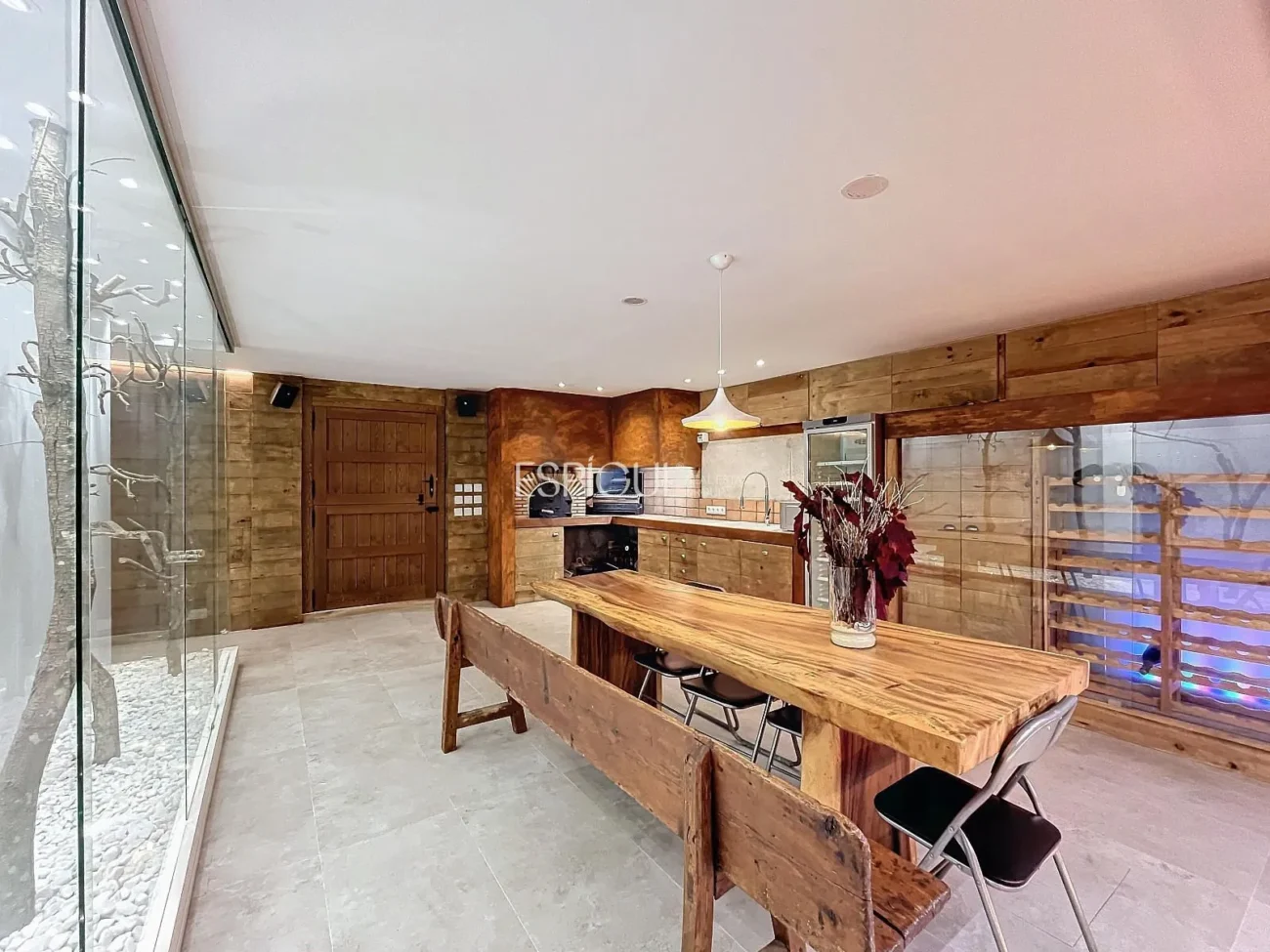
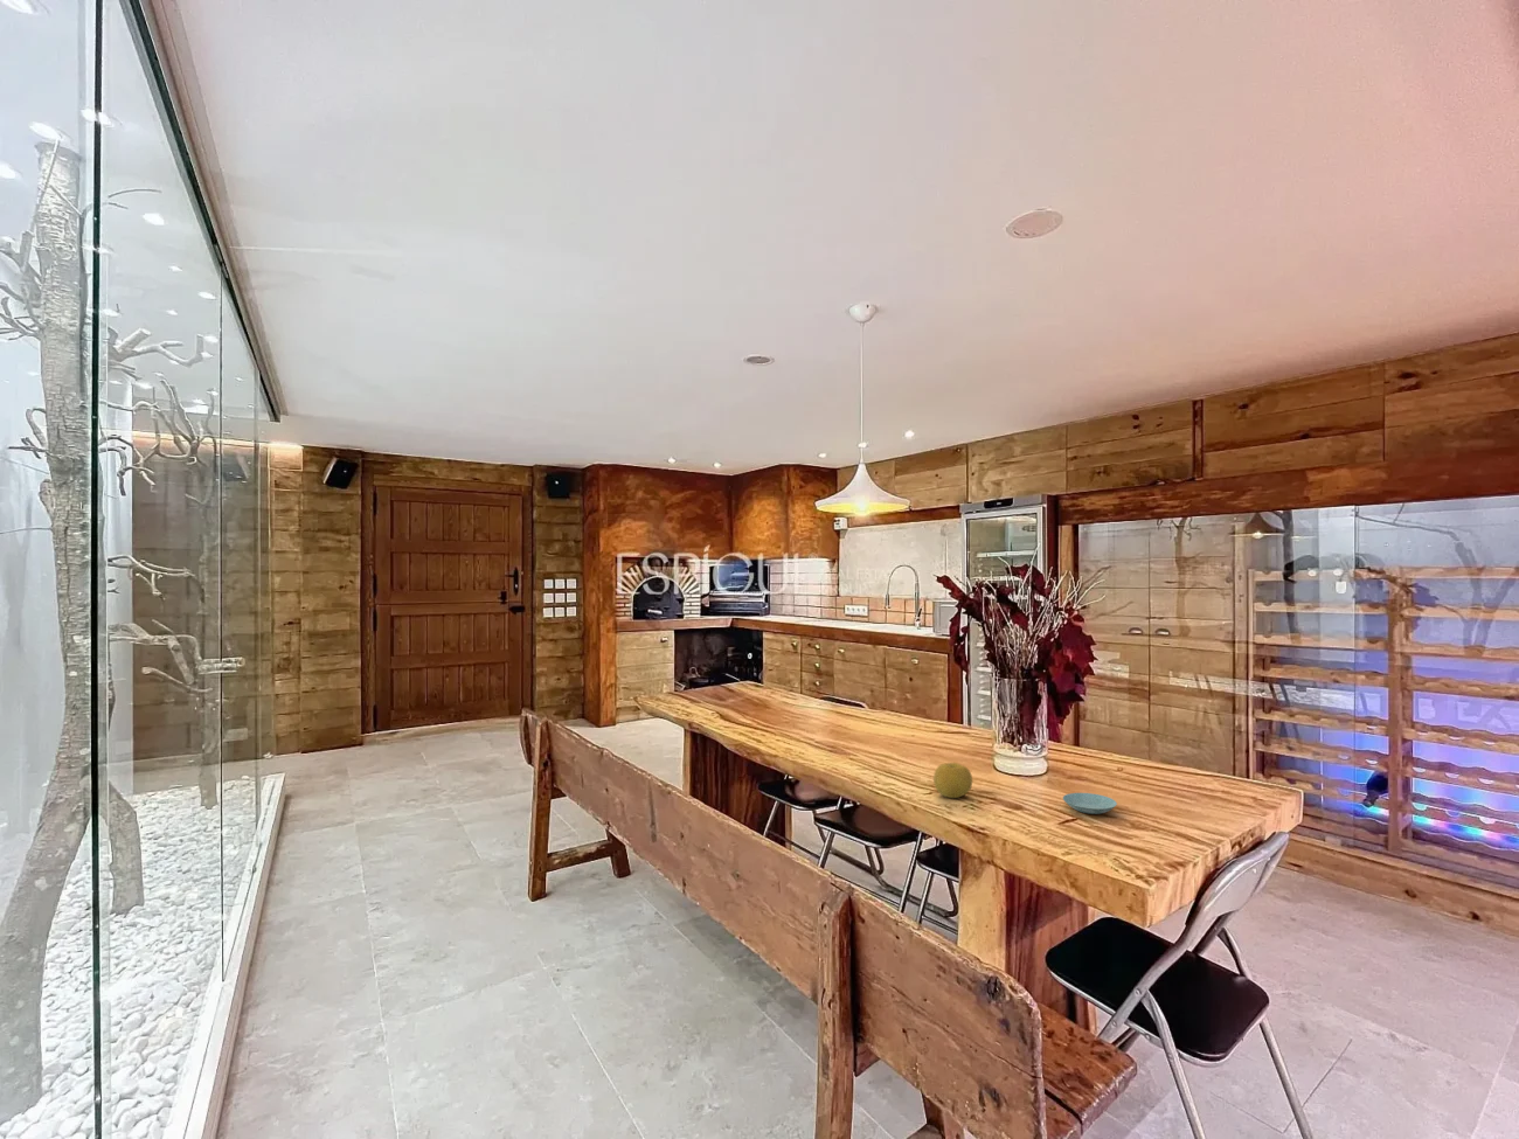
+ fruit (952, 779)
+ saucer (1088, 804)
